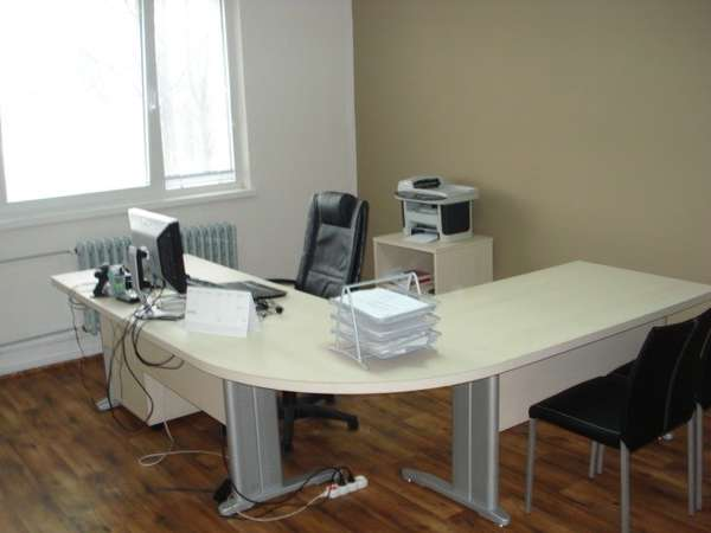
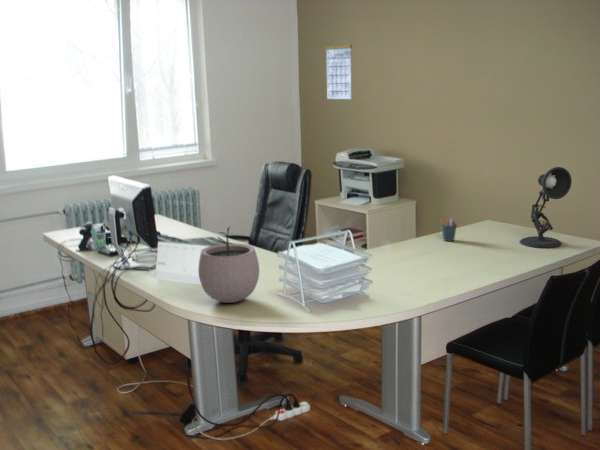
+ pen holder (448, 228)
+ desk lamp (543, 204)
+ plant pot (228, 263)
+ calendar (338, 66)
